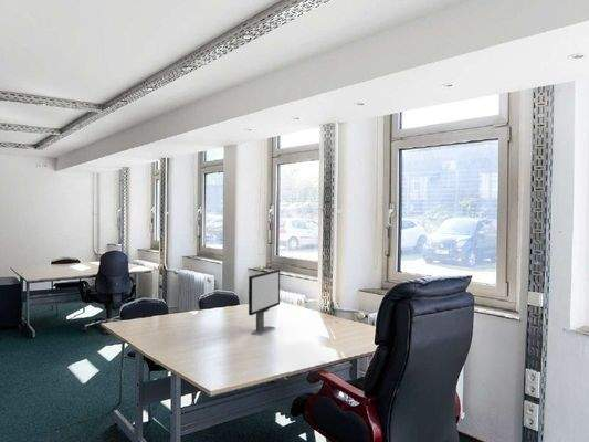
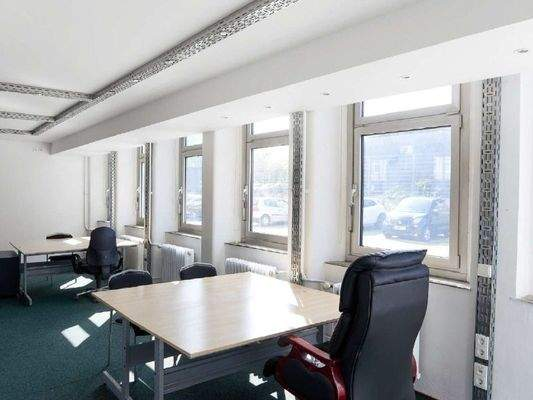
- computer monitor (263, 302)
